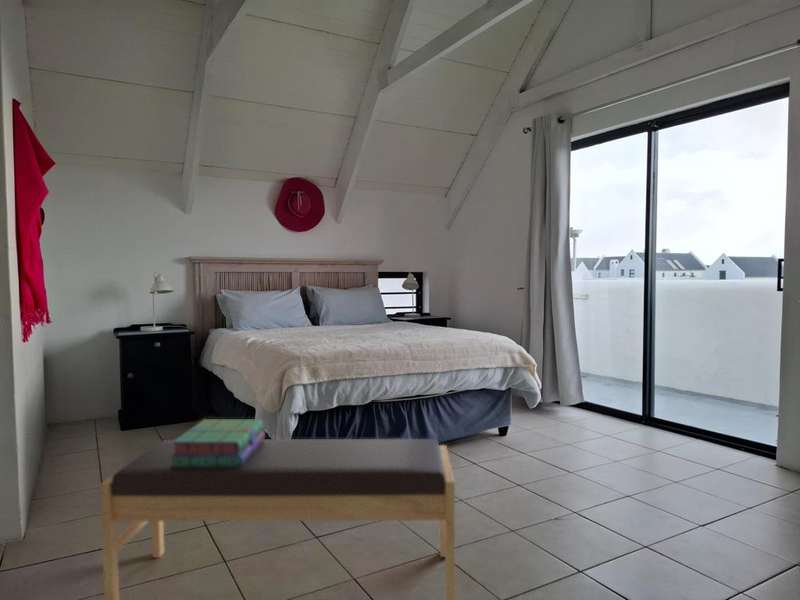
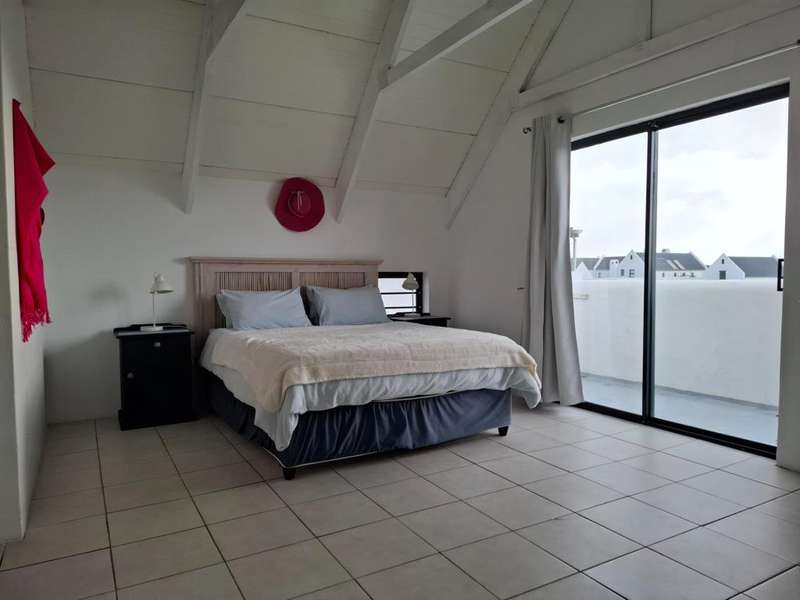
- bench (290, 516)
- stack of books (220, 440)
